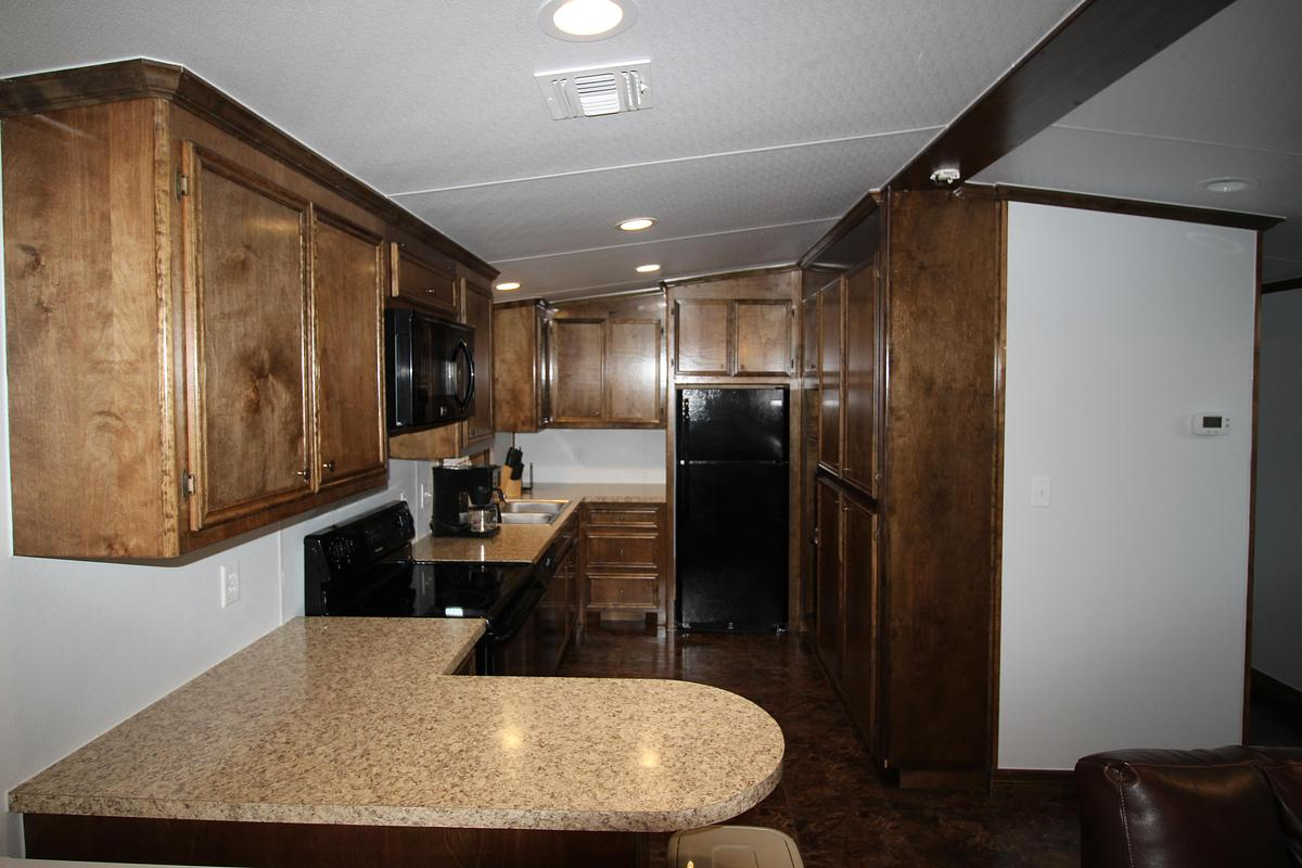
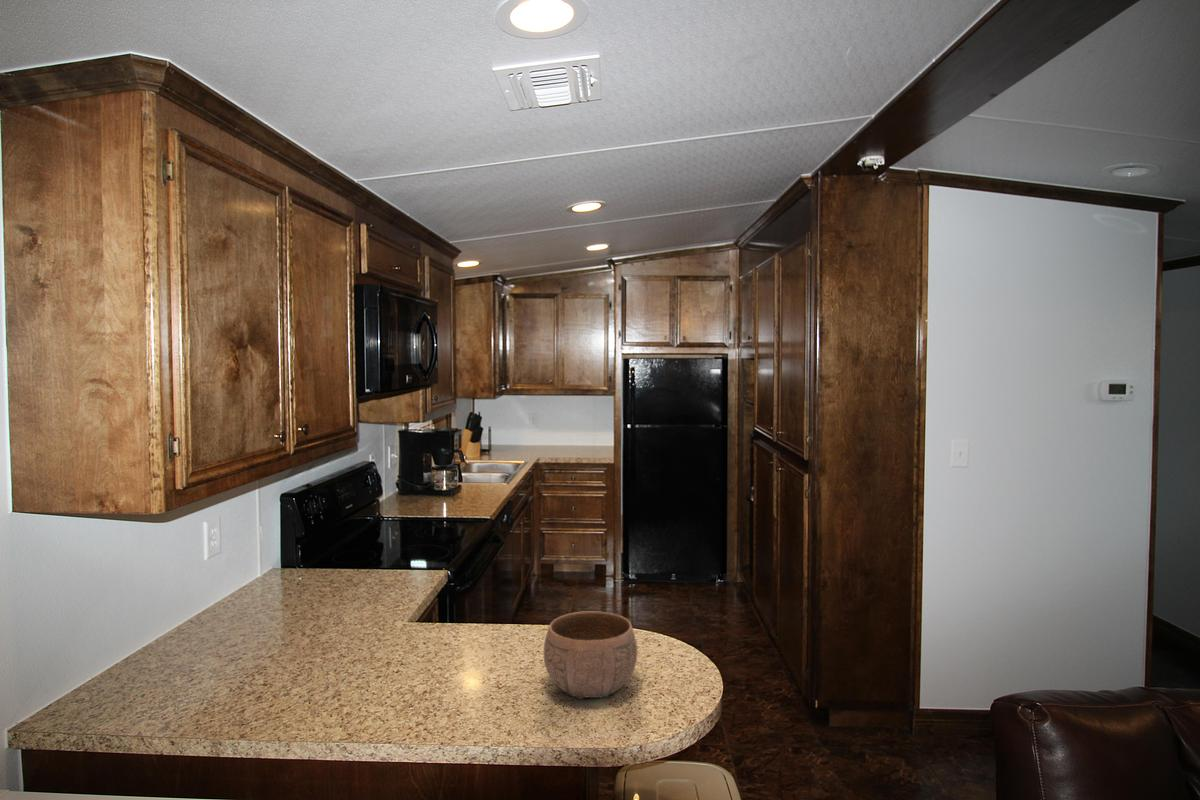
+ bowl (590, 655)
